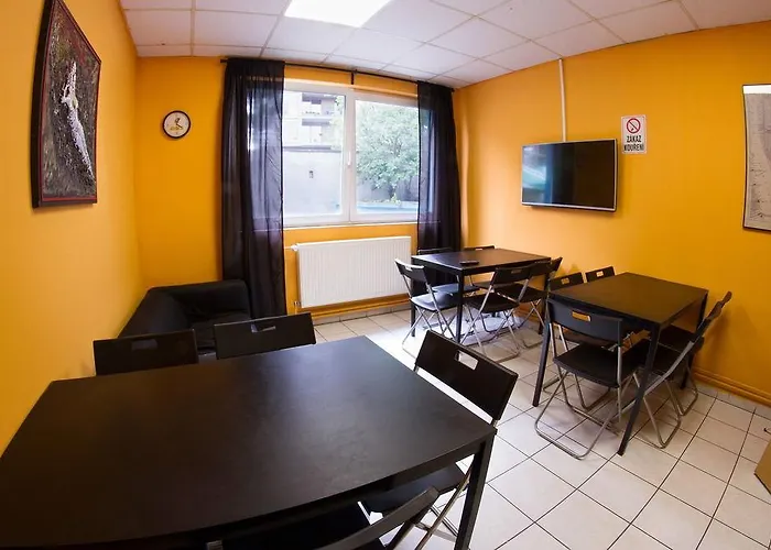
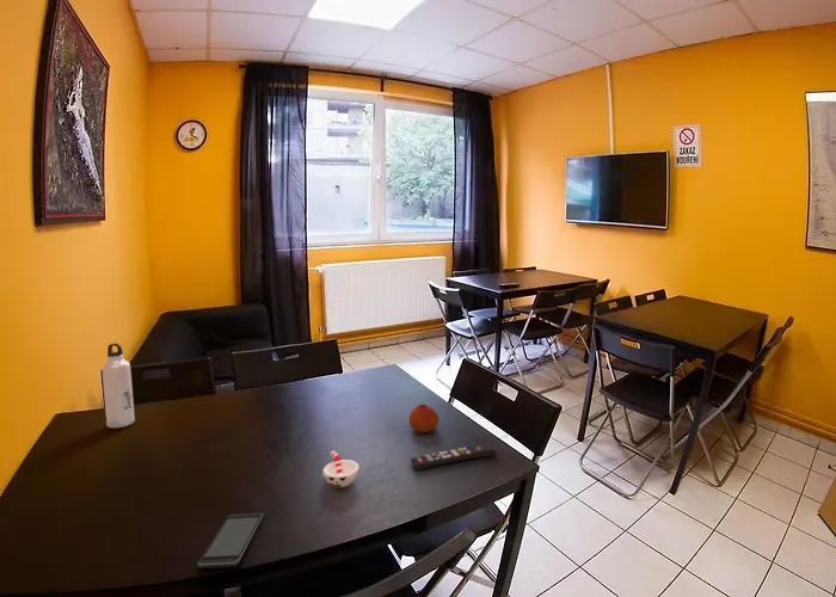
+ cup (340, 470)
+ smartphone (233, 537)
+ water bottle (117, 383)
+ fruit (424, 417)
+ remote control (454, 455)
